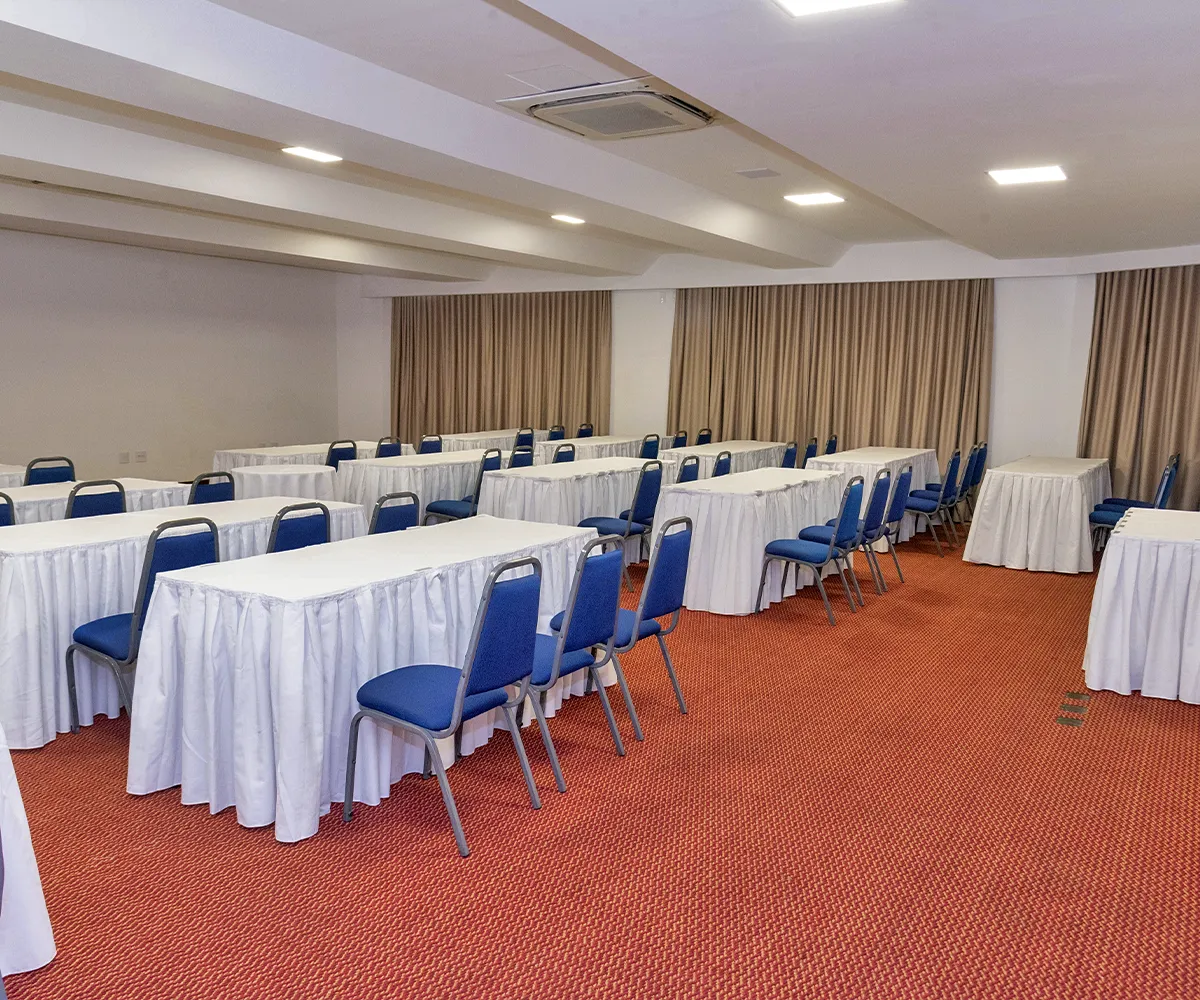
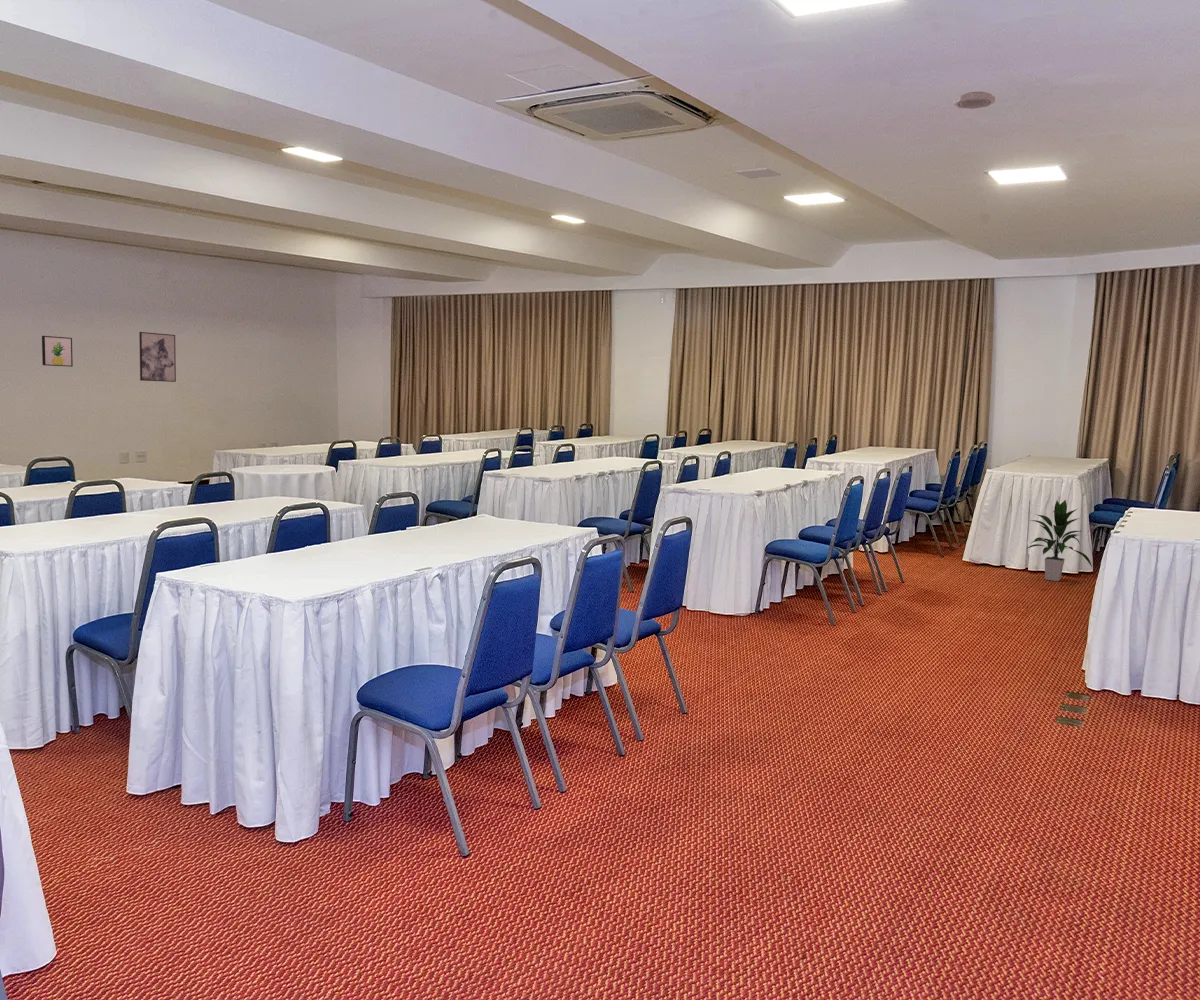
+ wall art (57, 351)
+ indoor plant (1058, 540)
+ smoke detector (974, 97)
+ wall art (157, 357)
